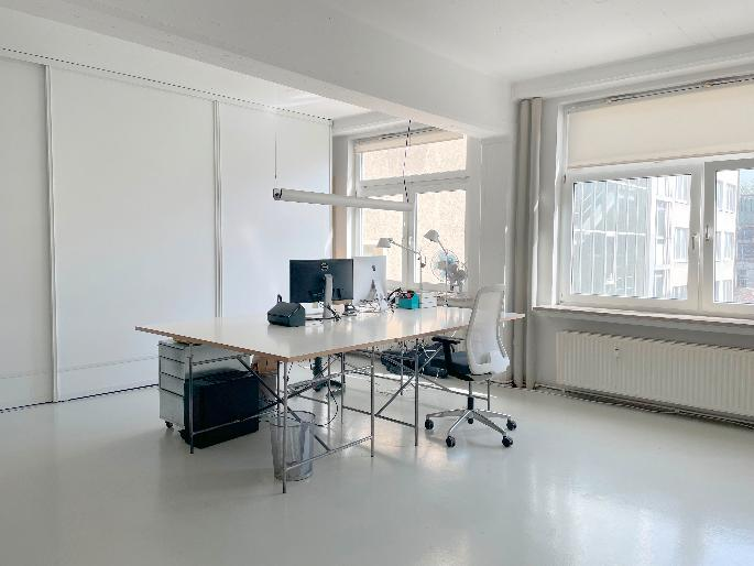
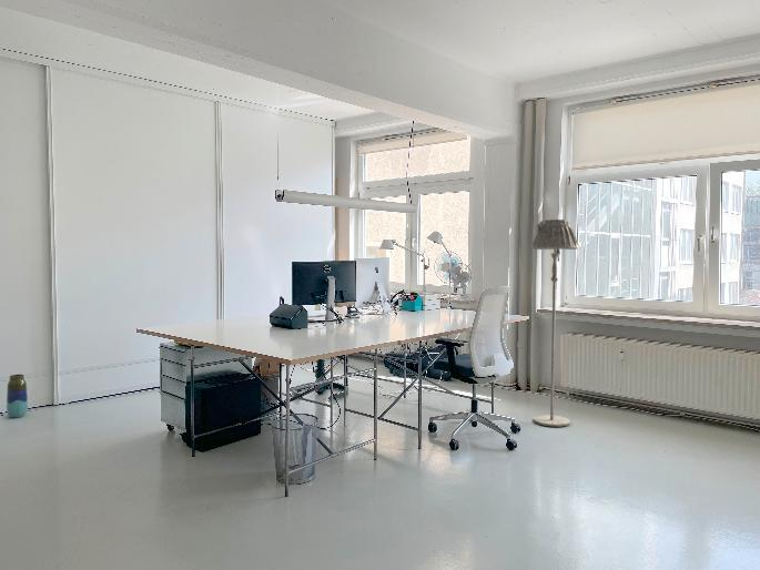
+ floor lamp (554, 320)
+ vase (17, 395)
